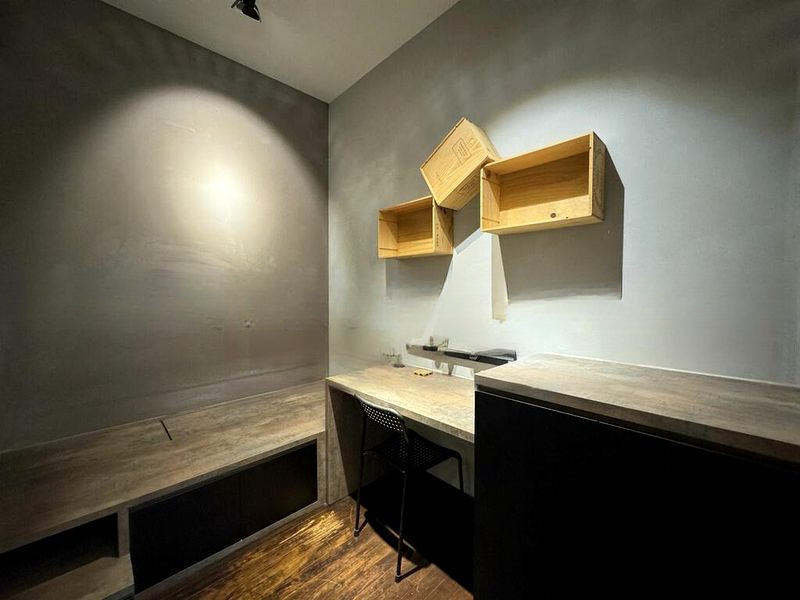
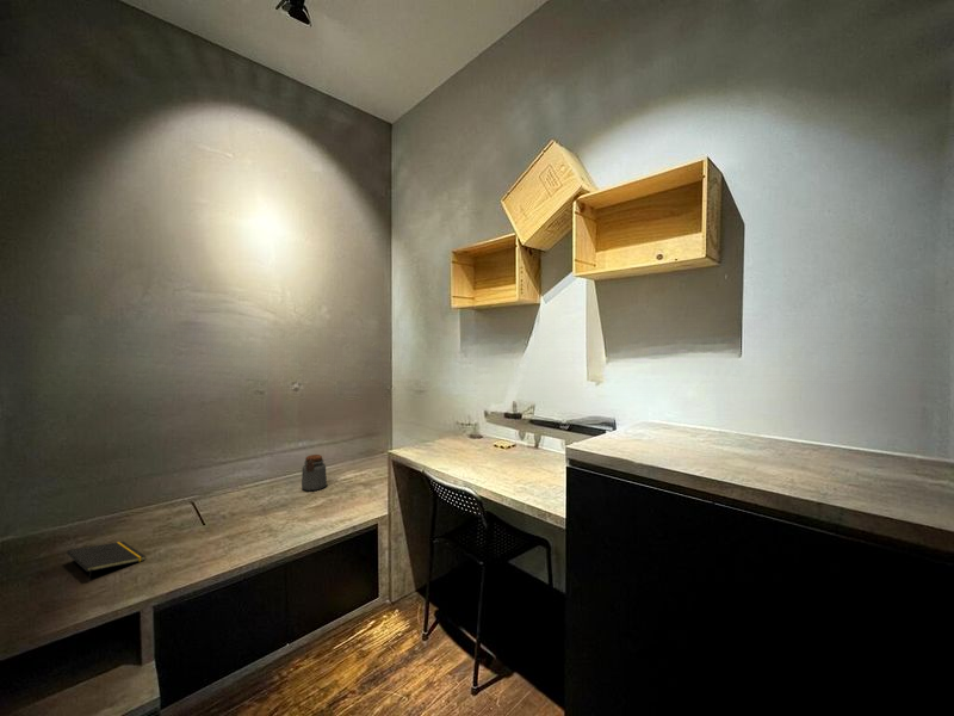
+ notepad (106, 555)
+ jar (314, 471)
